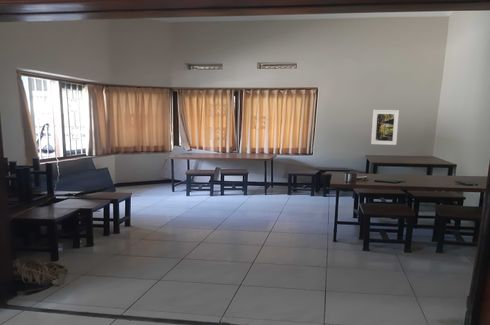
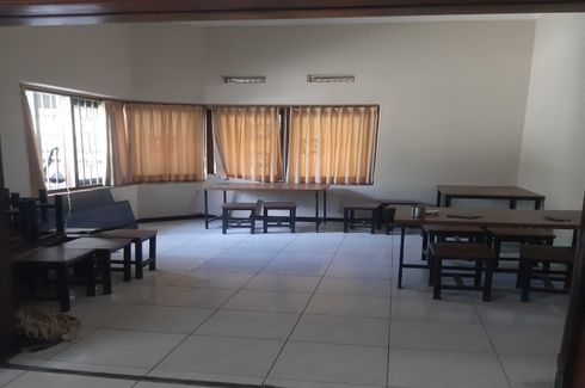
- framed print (384, 127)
